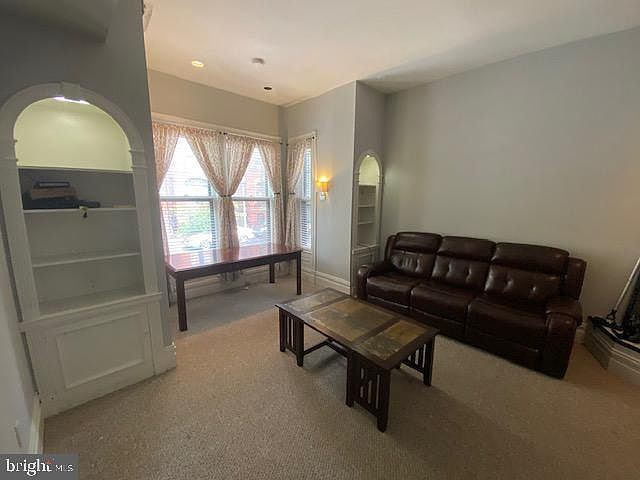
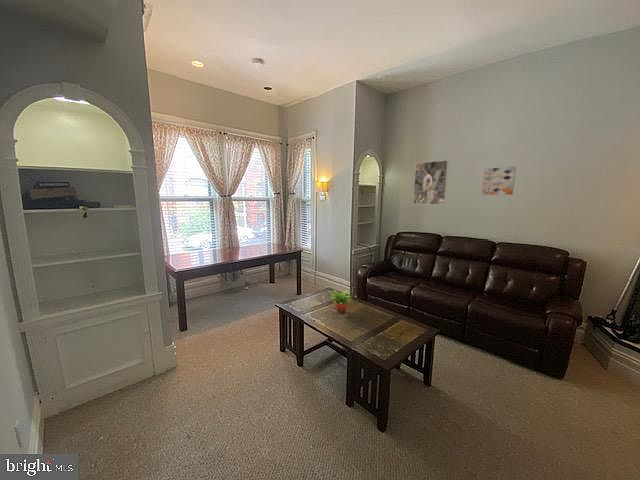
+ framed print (429, 183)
+ wall art (498, 181)
+ succulent plant (340, 300)
